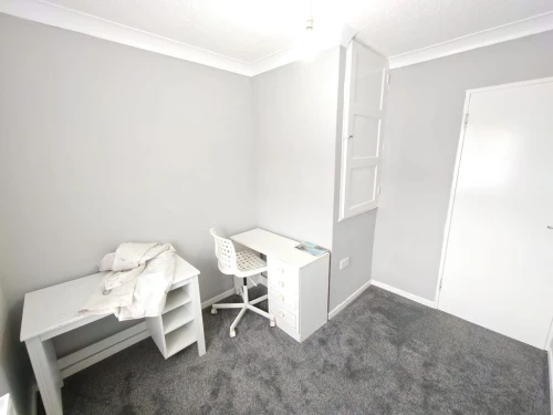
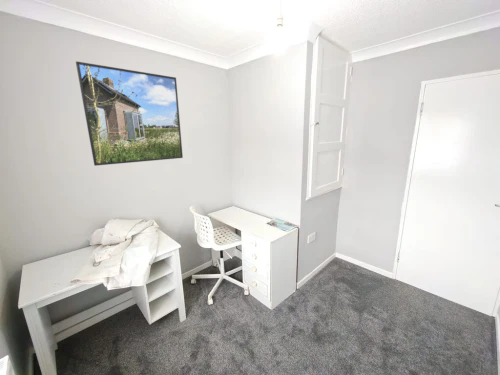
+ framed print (138, 118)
